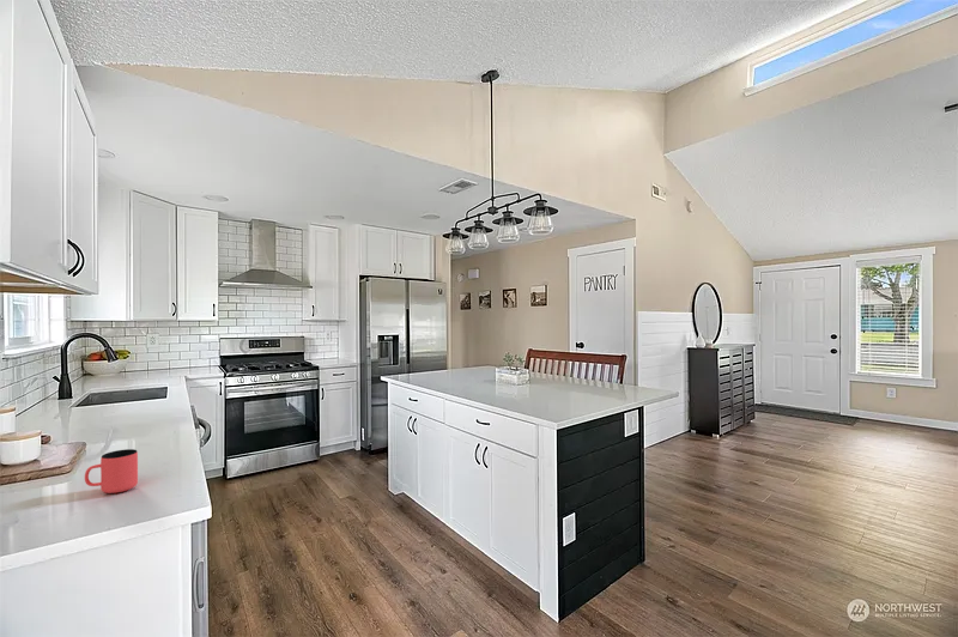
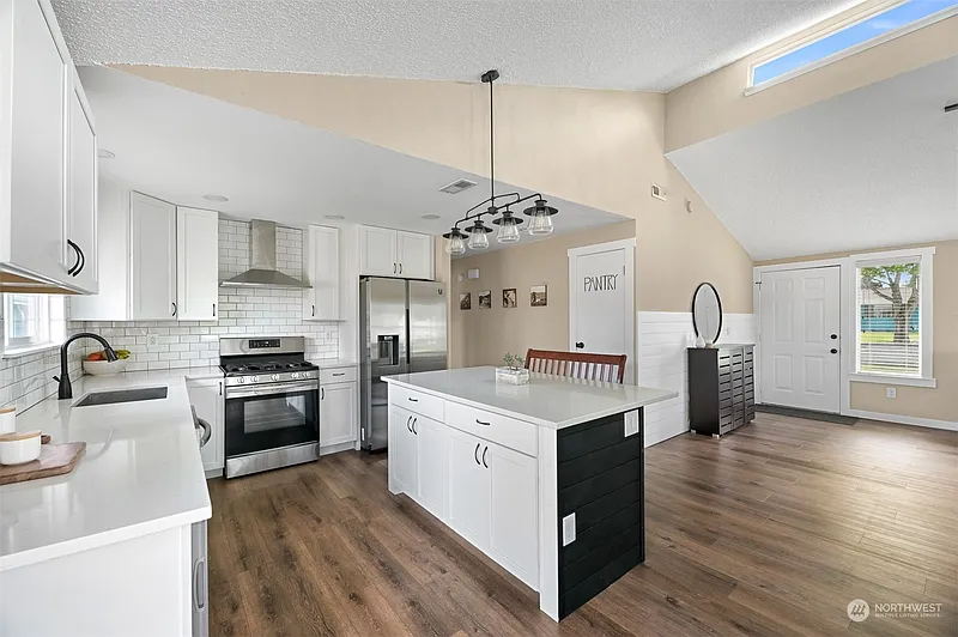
- cup (111, 472)
